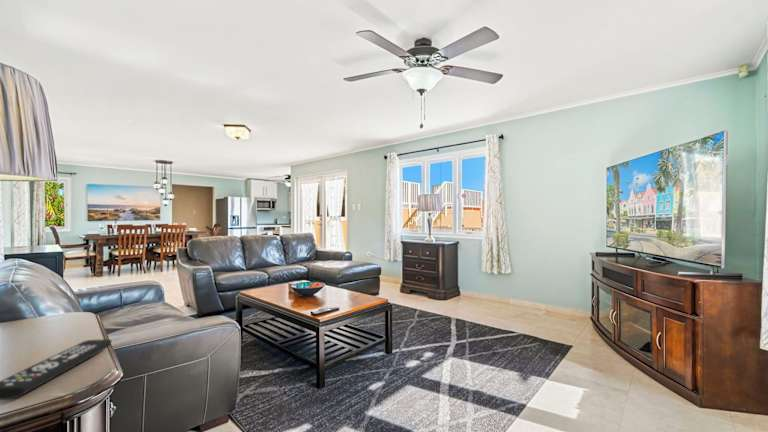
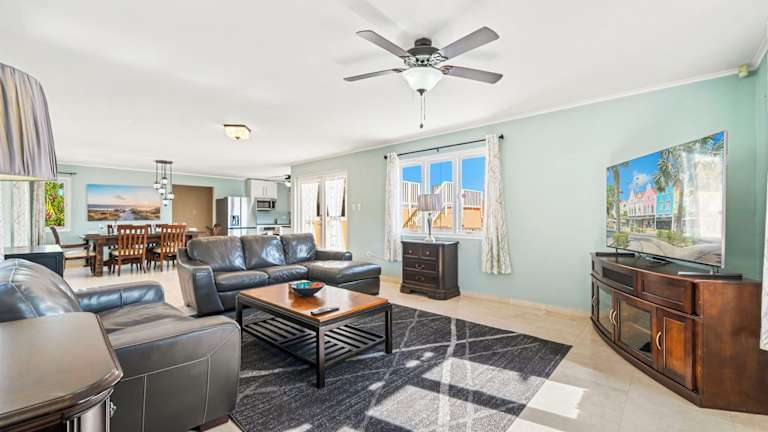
- remote control (58, 364)
